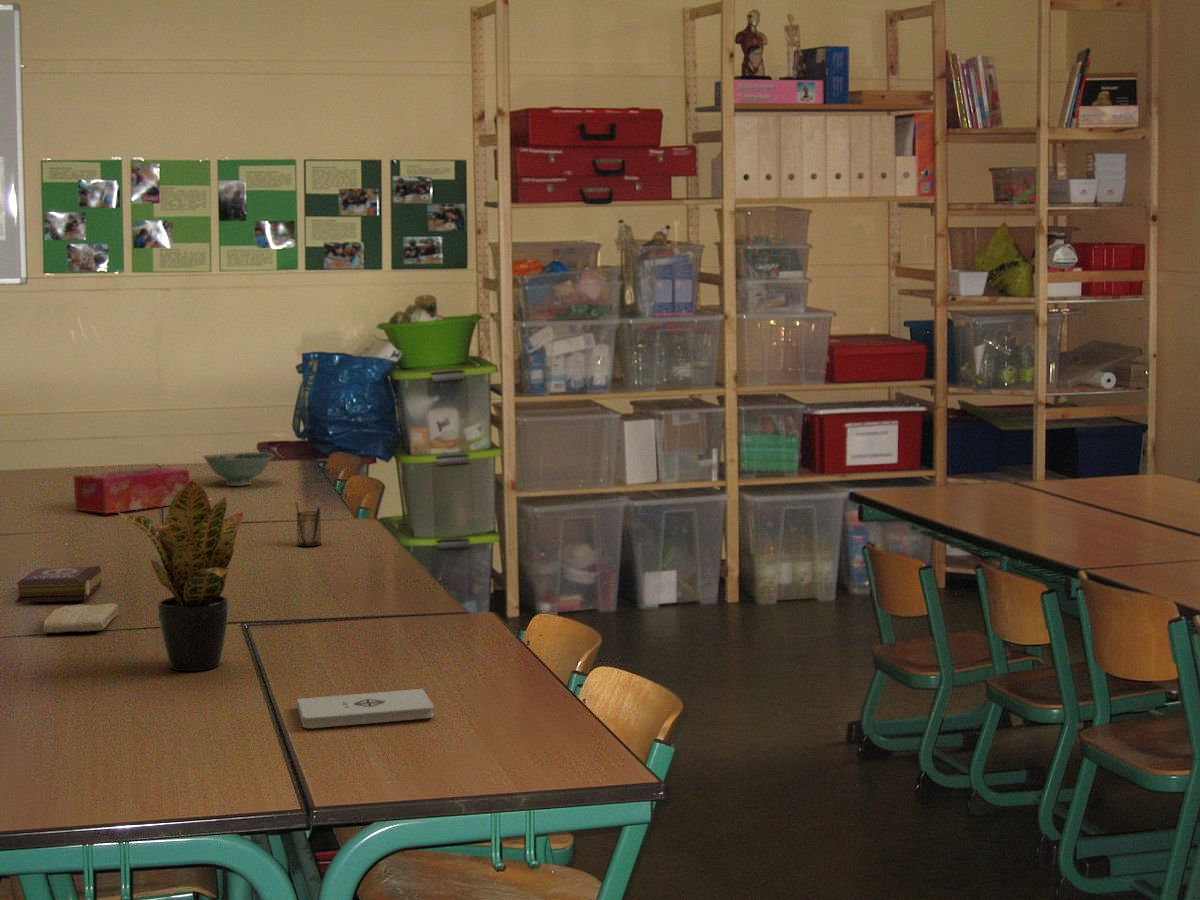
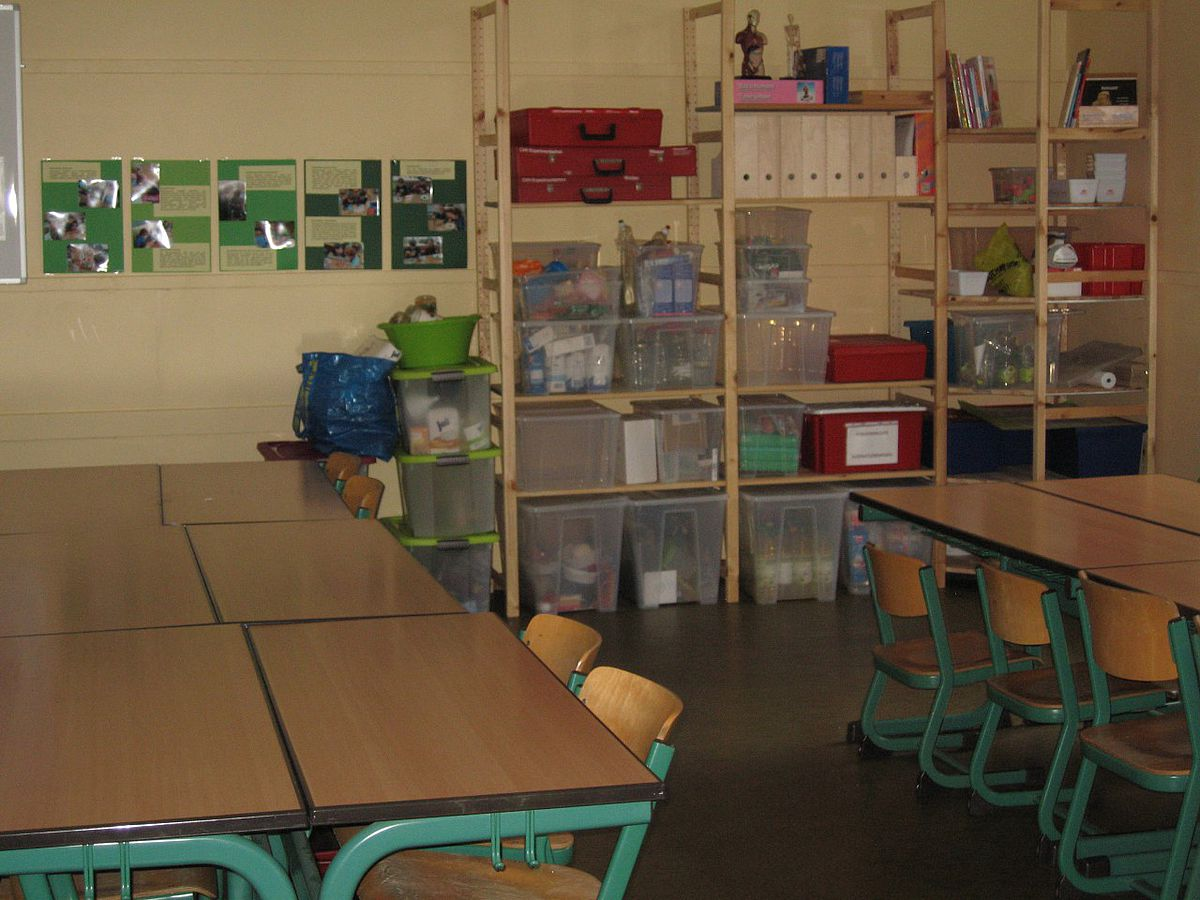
- washcloth (82, 617)
- tissue box (132, 489)
- notepad (365, 708)
- bowl (238, 469)
- book (59, 583)
- pencil holder (308, 520)
- potted plant (188, 572)
